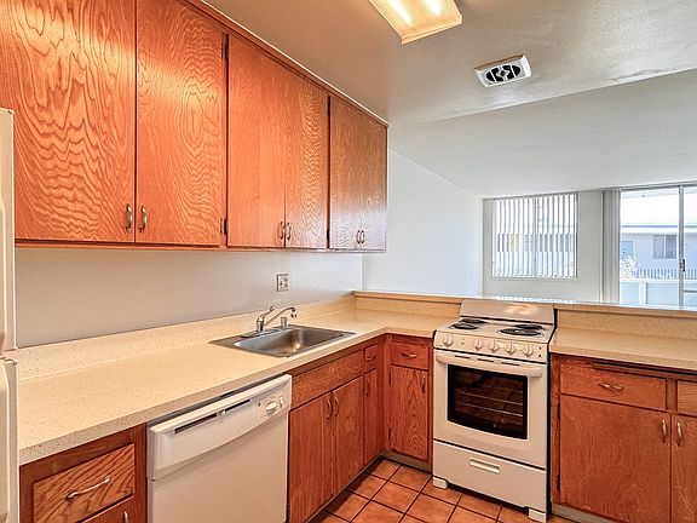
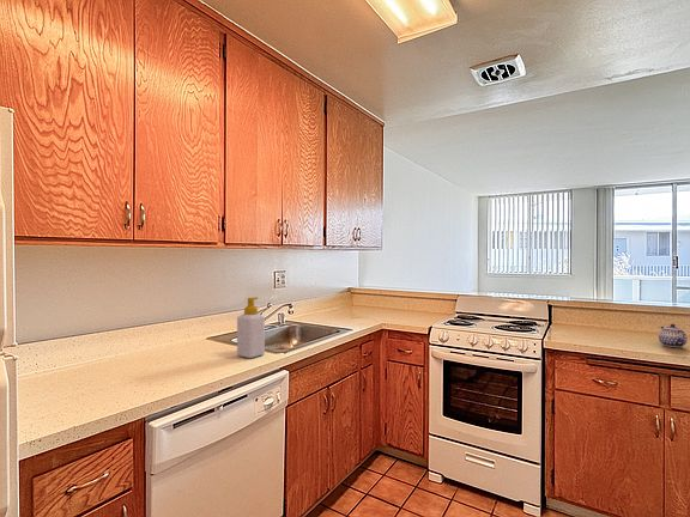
+ teapot (672, 334)
+ soap bottle (250, 326)
